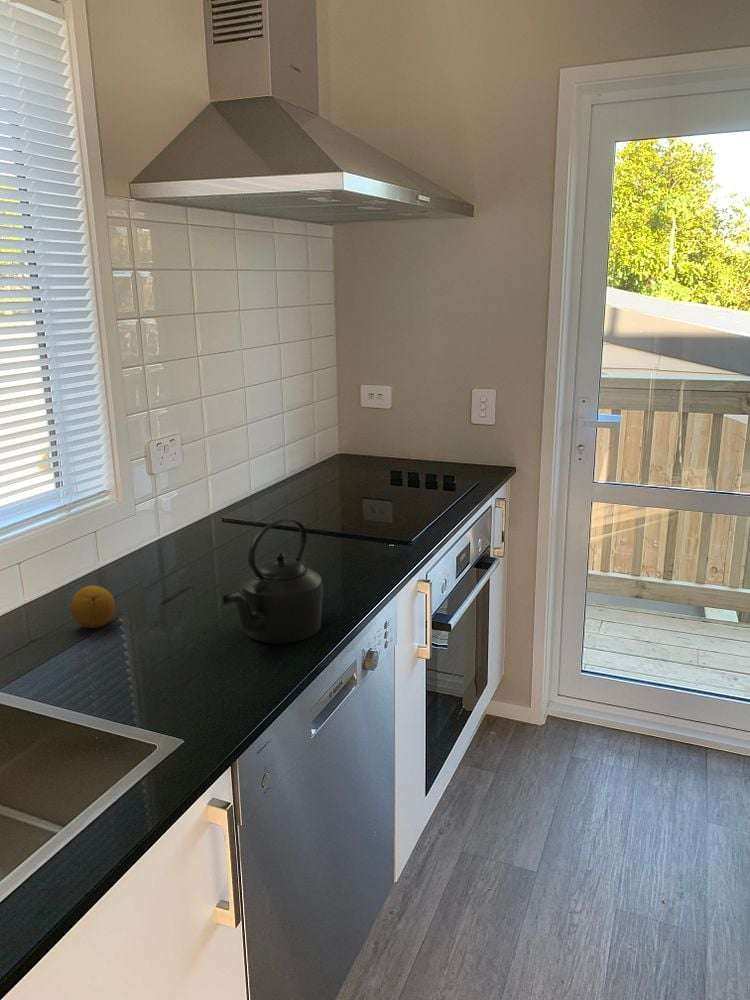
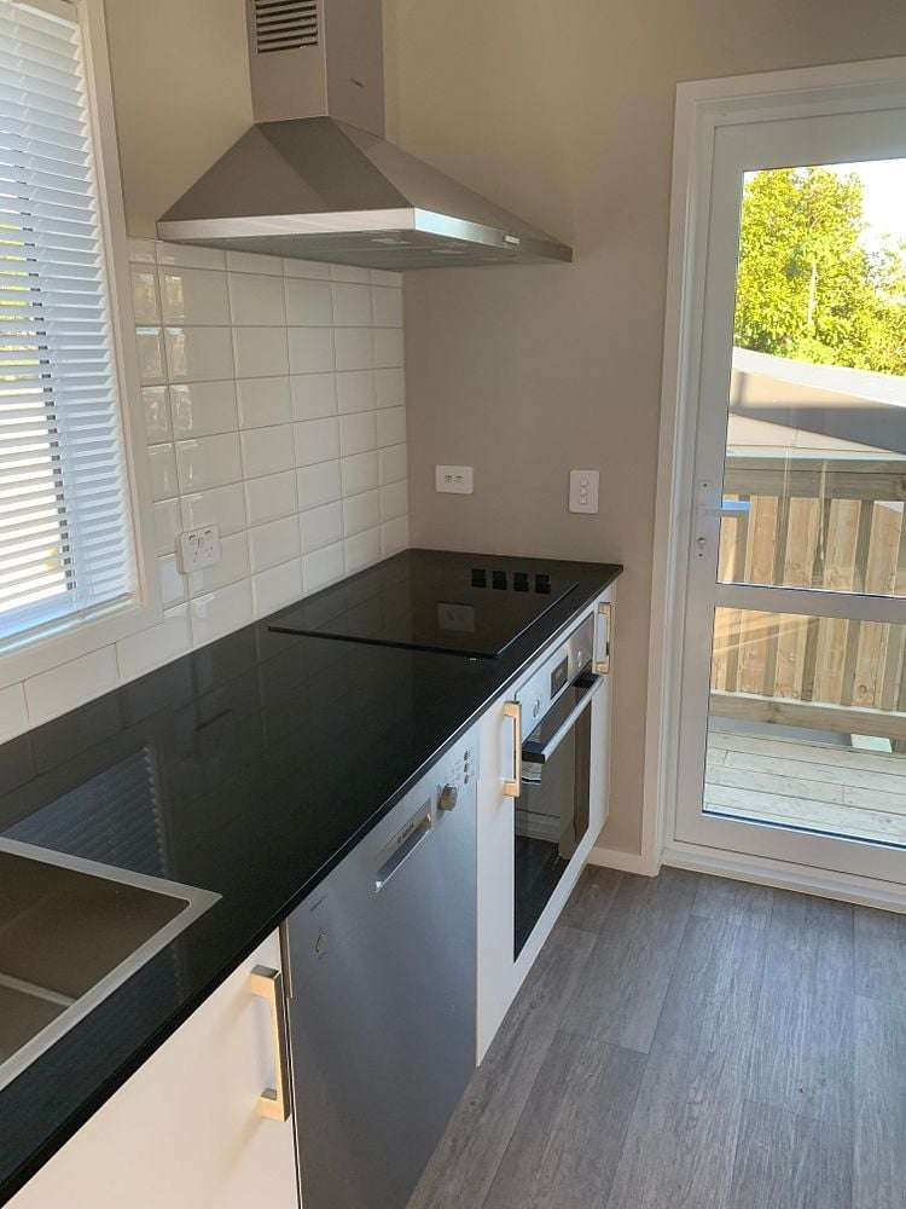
- kettle (268, 582)
- fruit (93, 606)
